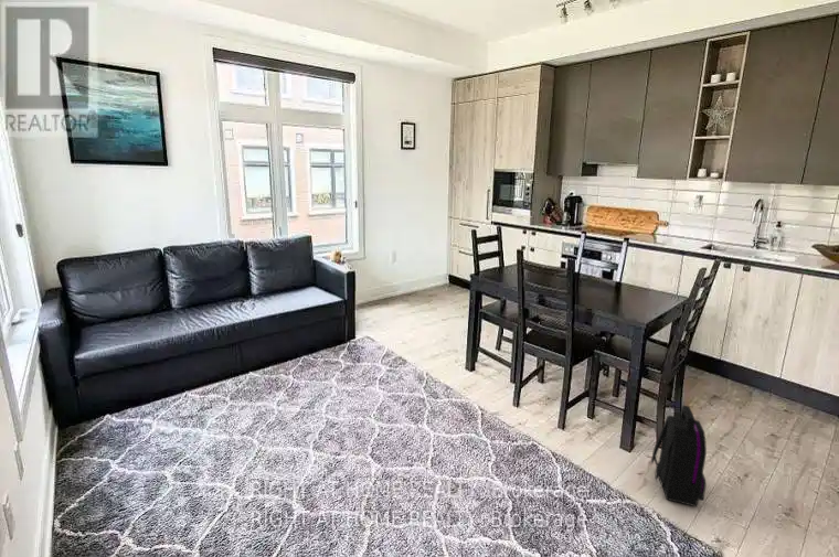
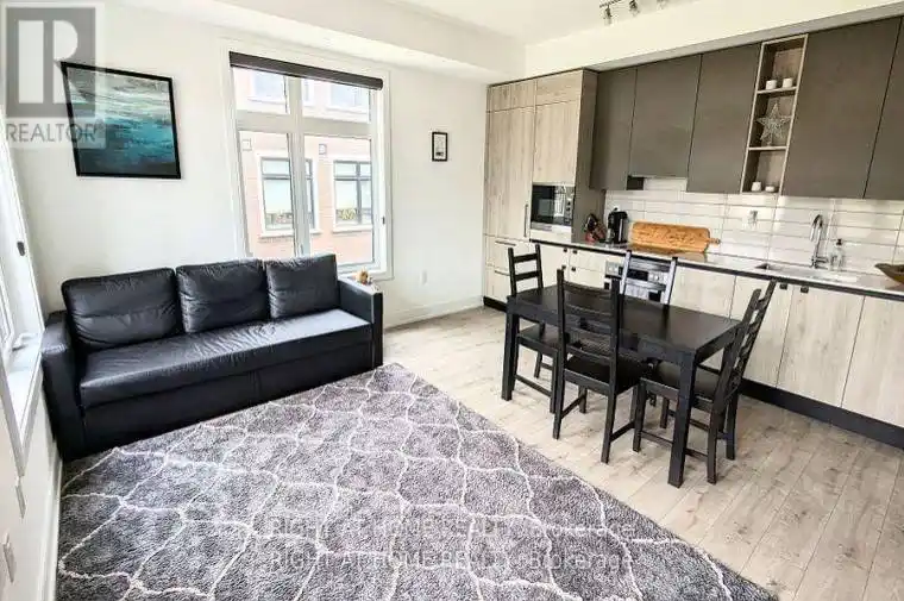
- backpack (680, 449)
